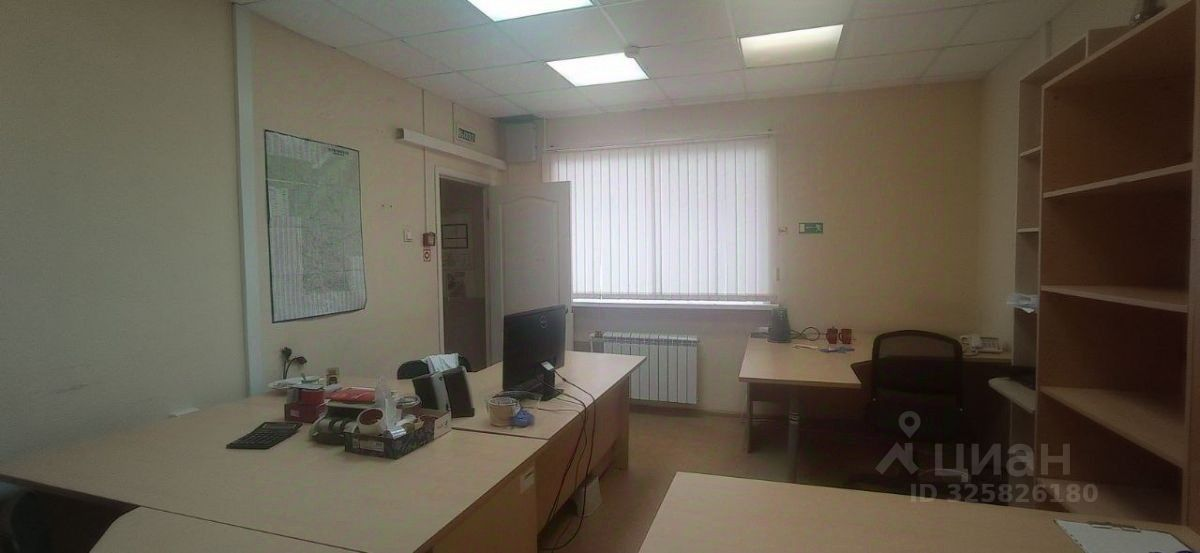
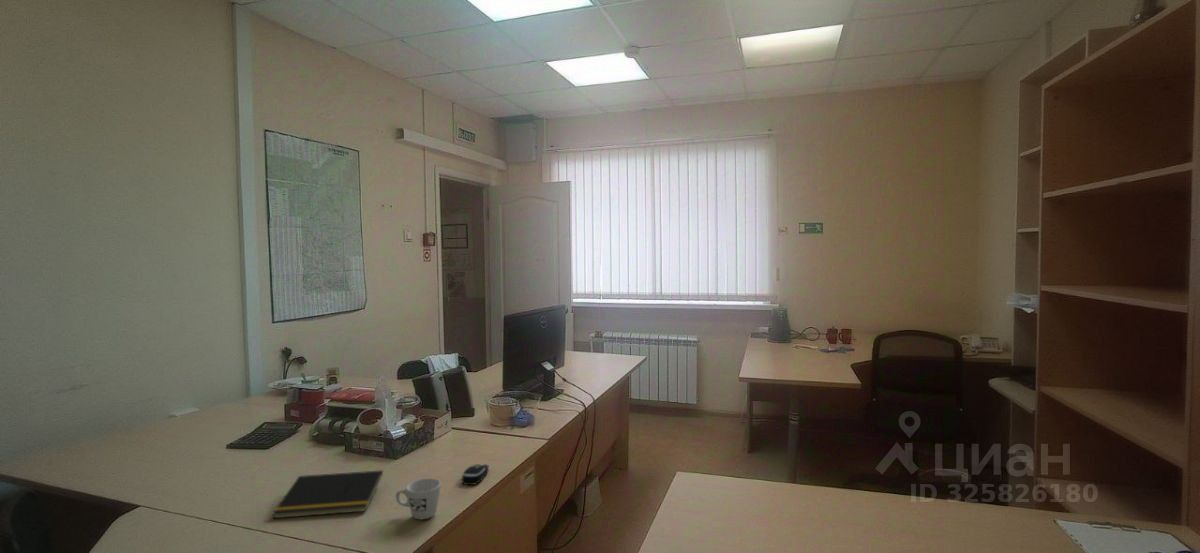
+ notepad (331, 492)
+ computer mouse (475, 471)
+ mug (418, 499)
